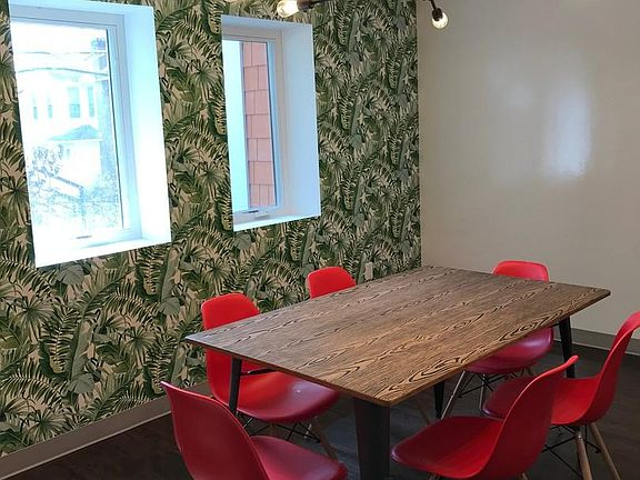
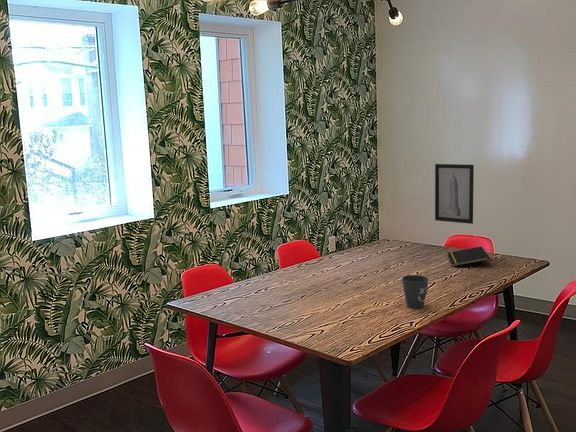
+ wall art (453, 193)
+ notepad (467, 256)
+ mug (417, 291)
